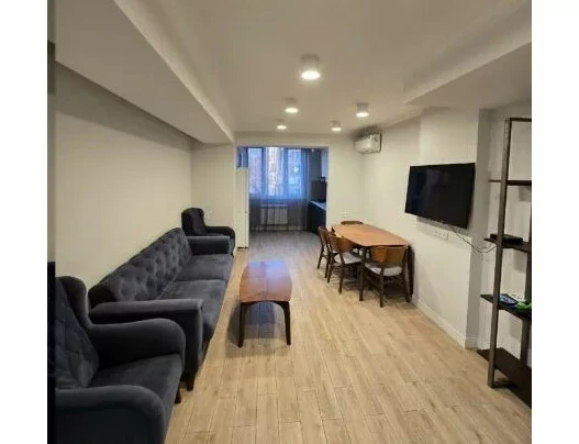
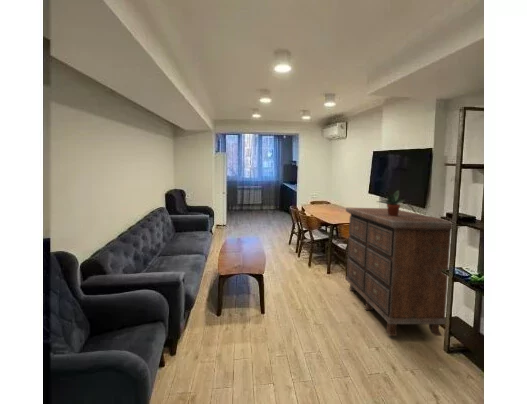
+ dresser (389, 261)
+ potted plant (393, 202)
